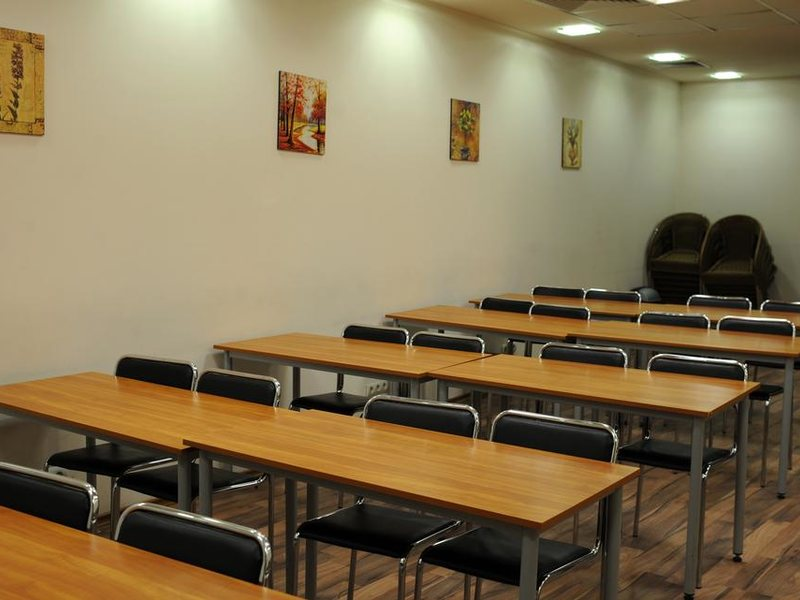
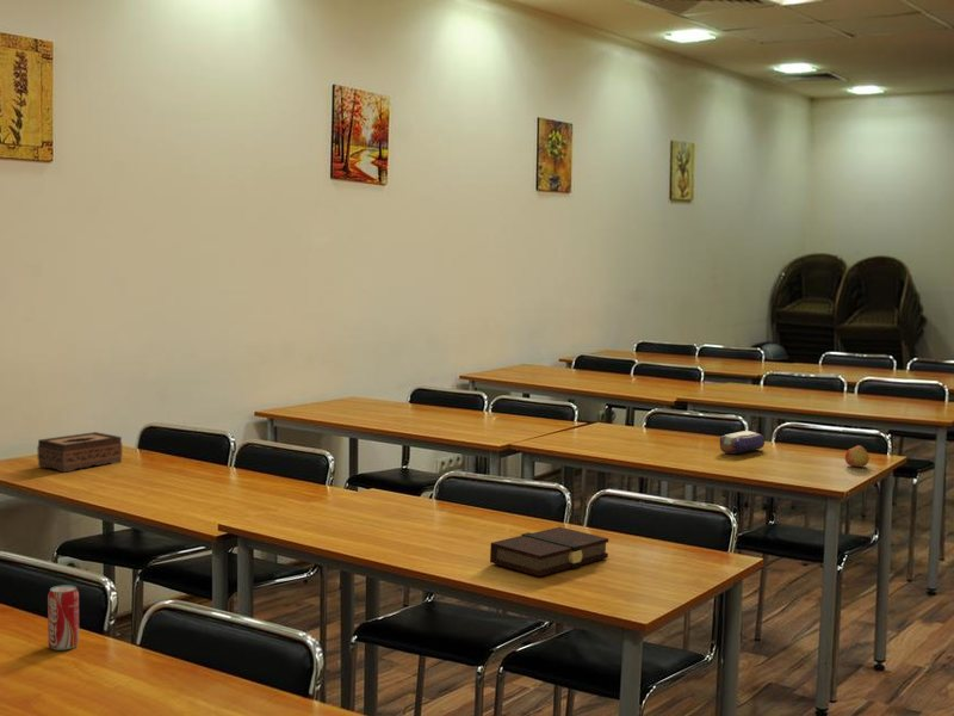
+ apple (856, 456)
+ pencil case (742, 442)
+ tissue box (80, 451)
+ beverage can (63, 617)
+ book (550, 550)
